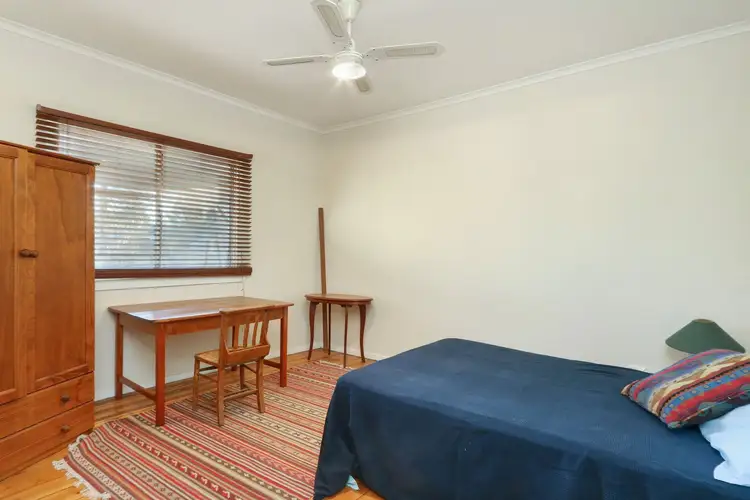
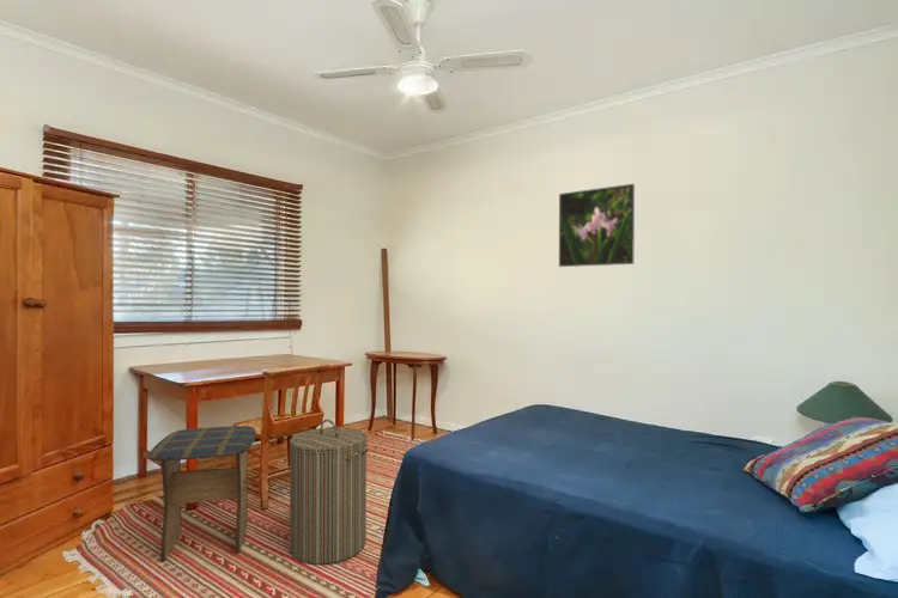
+ laundry hamper (328, 482)
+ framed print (594, 227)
+ stool (206, 490)
